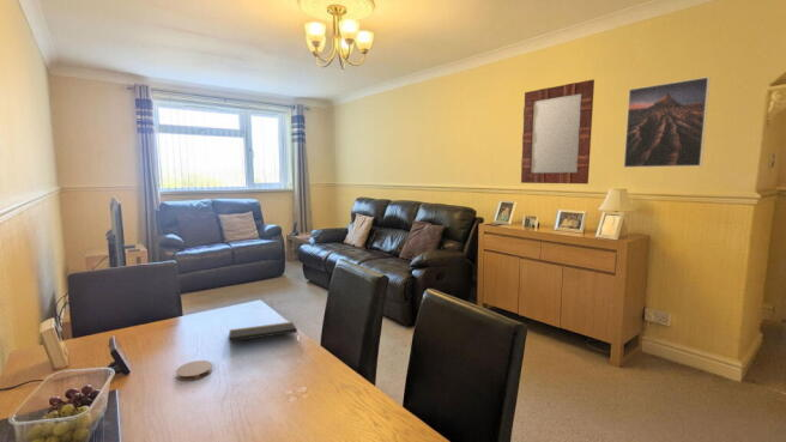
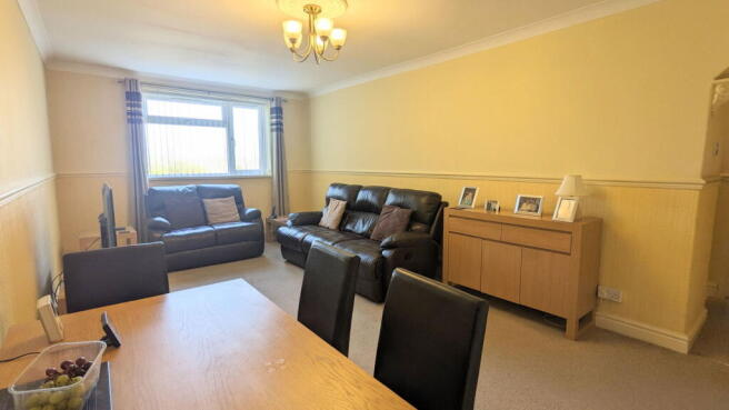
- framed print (663, 126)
- coaster (194, 370)
- notepad (262, 331)
- home mirror (554, 135)
